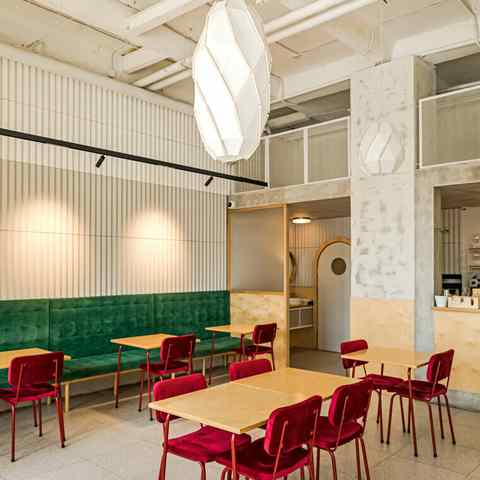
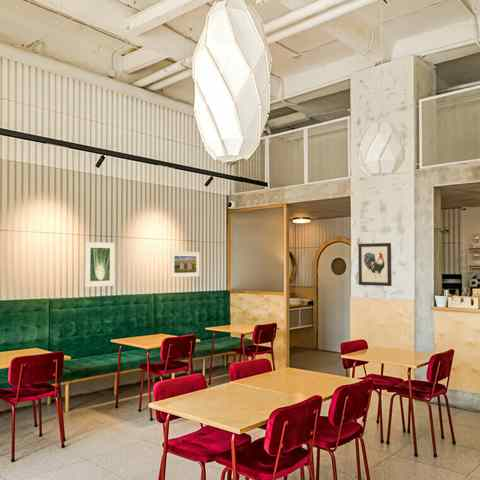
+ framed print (99, 264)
+ wall art (374, 264)
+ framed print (185, 264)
